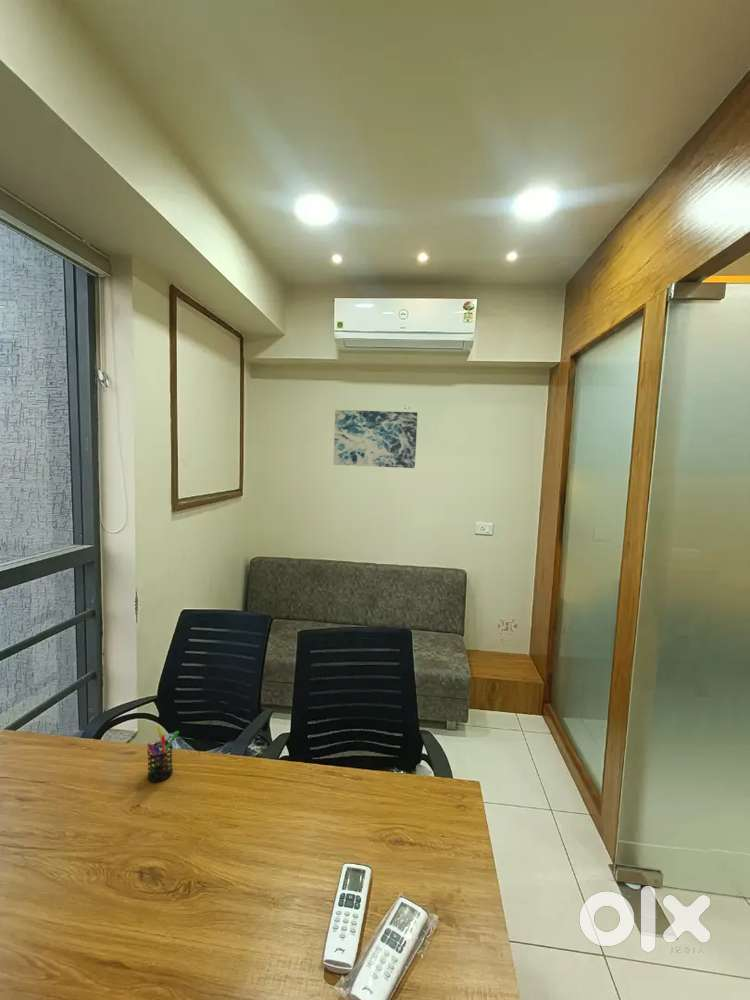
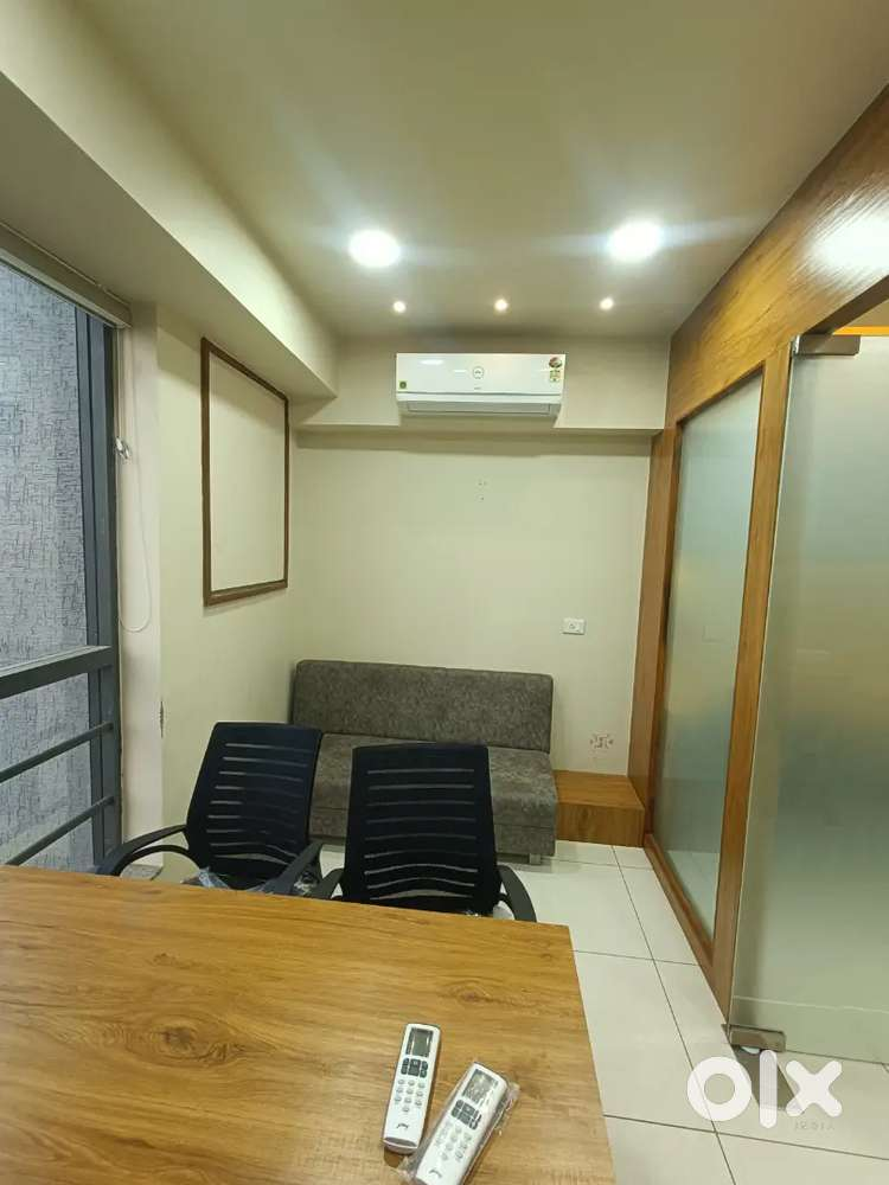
- pen holder (163, 751)
- wall art (375, 439)
